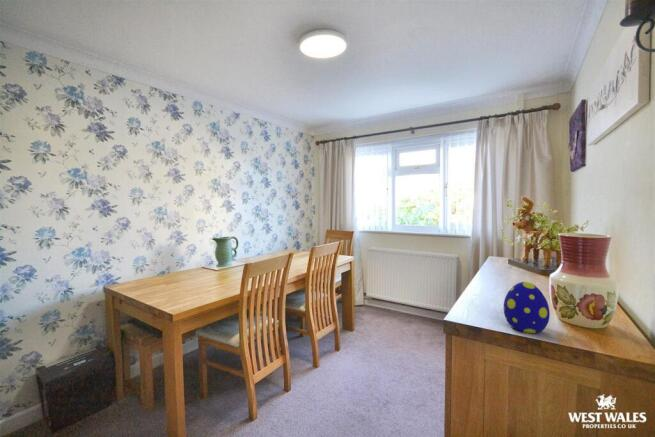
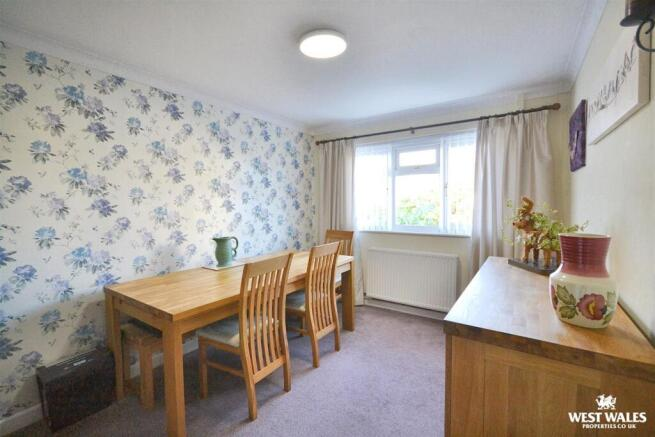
- decorative egg (525, 305)
